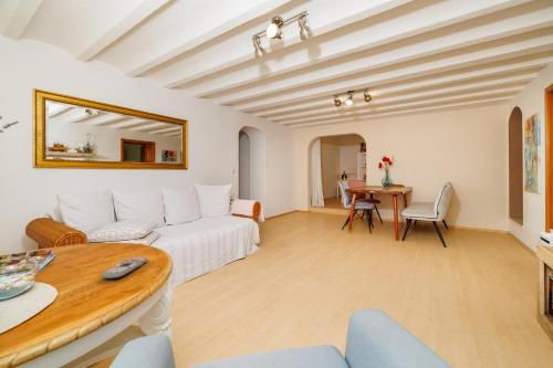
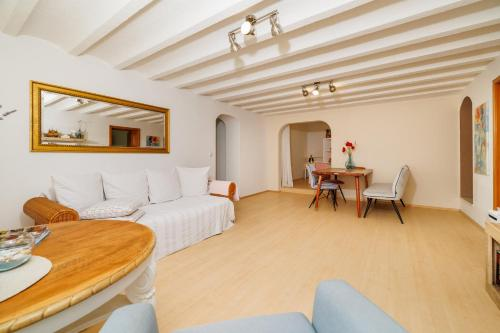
- remote control (125, 267)
